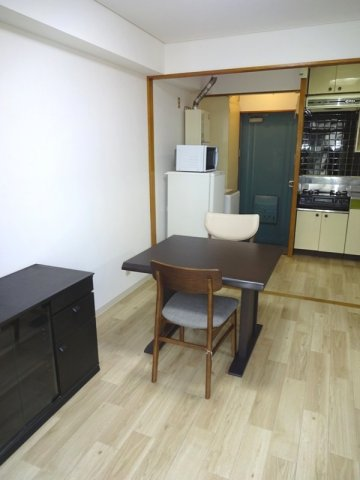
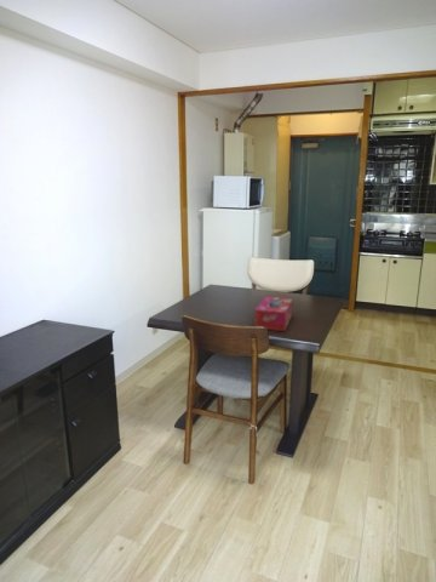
+ tissue box (274, 312)
